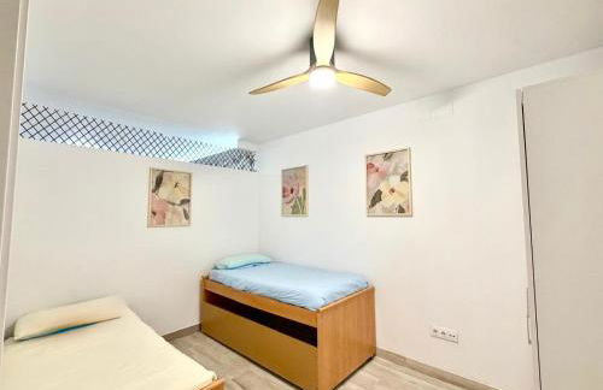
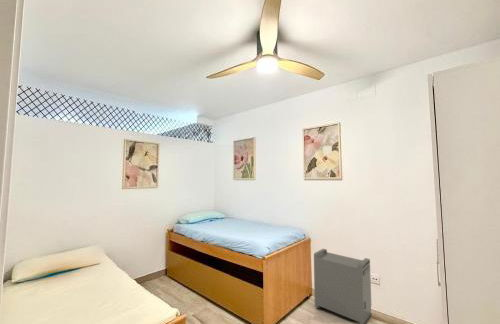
+ storage bin (341, 283)
